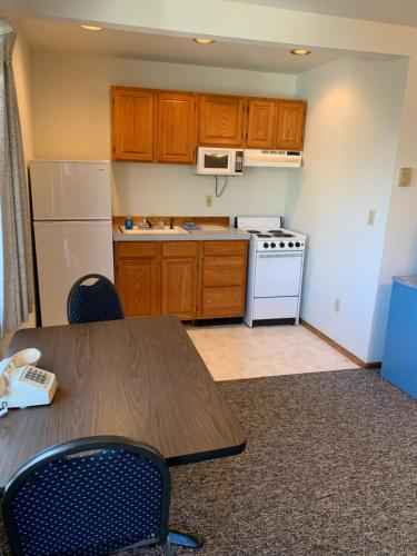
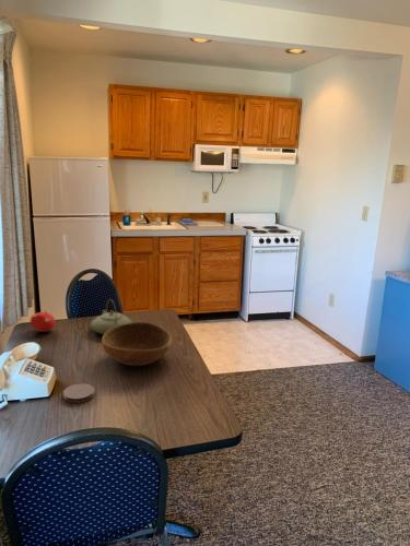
+ teapot (110, 314)
+ coaster (79, 392)
+ fruit (42, 320)
+ bowl (137, 346)
